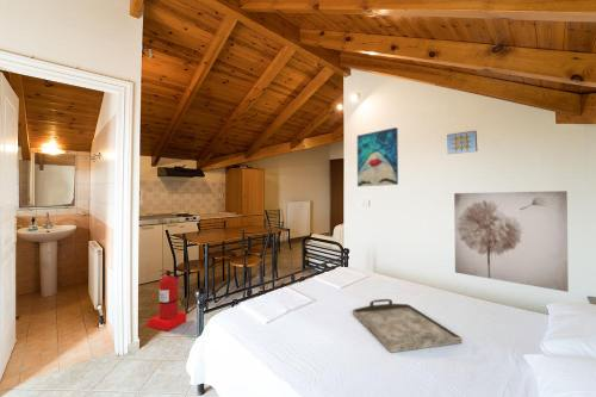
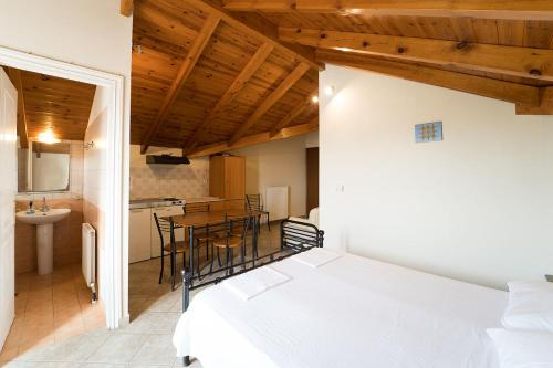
- wall art (504, 236)
- serving tray (401, 320)
- fire extinguisher (166, 294)
- wall art (375, 159)
